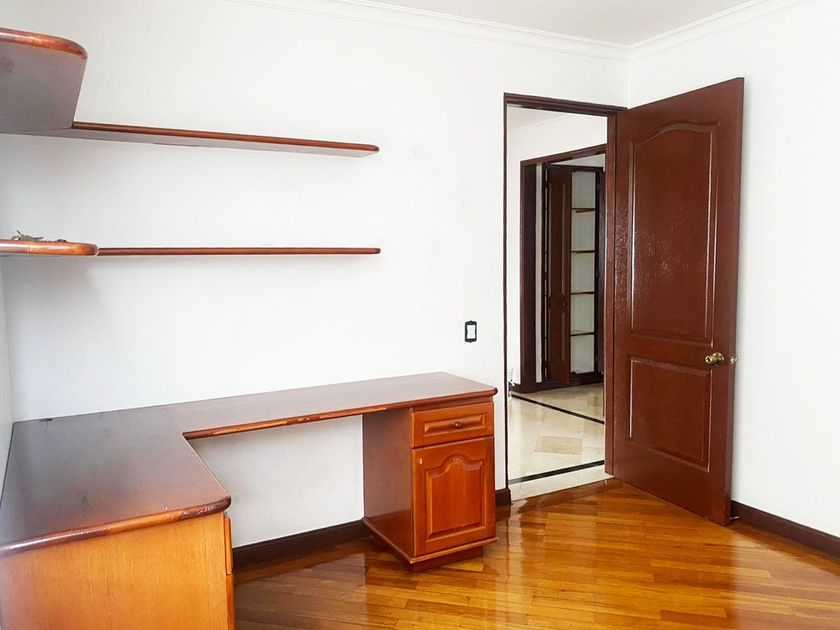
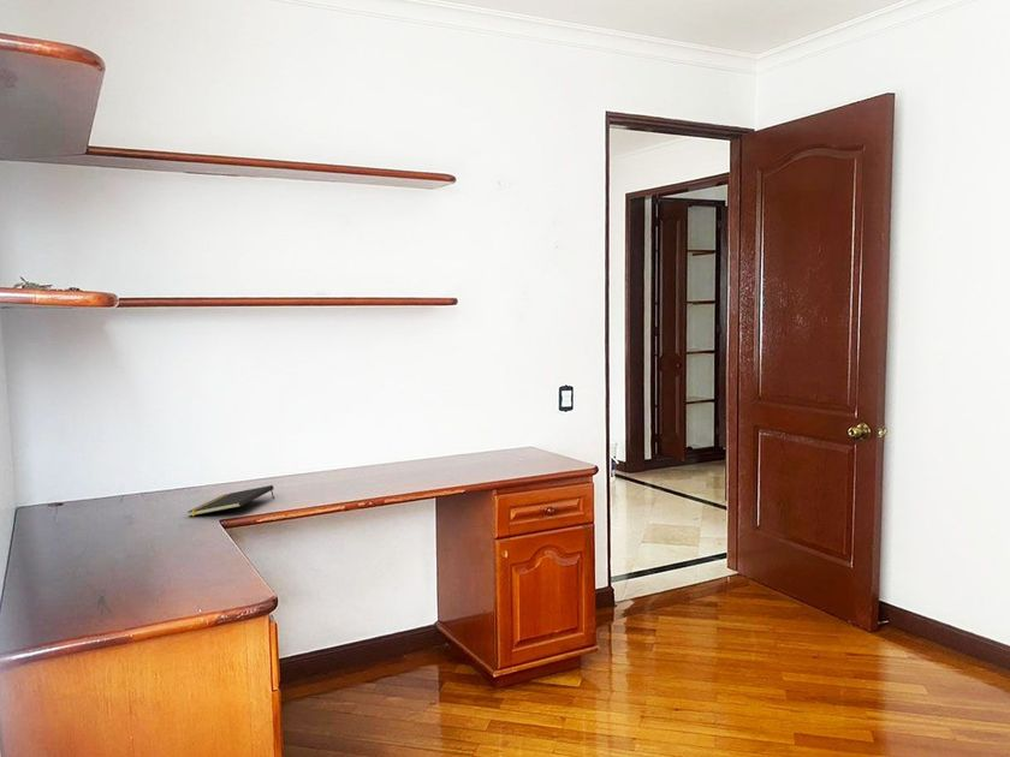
+ notepad (232, 500)
